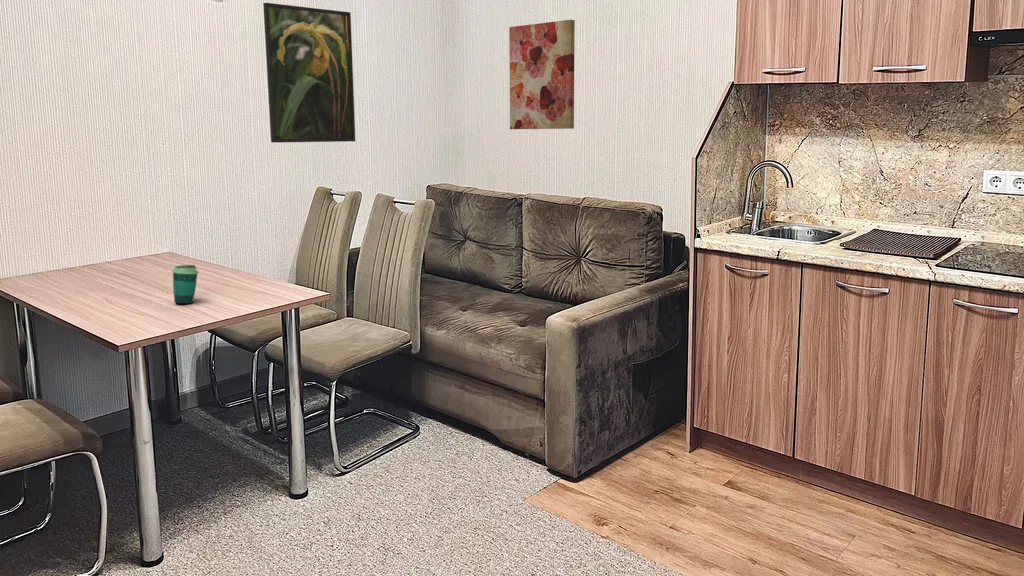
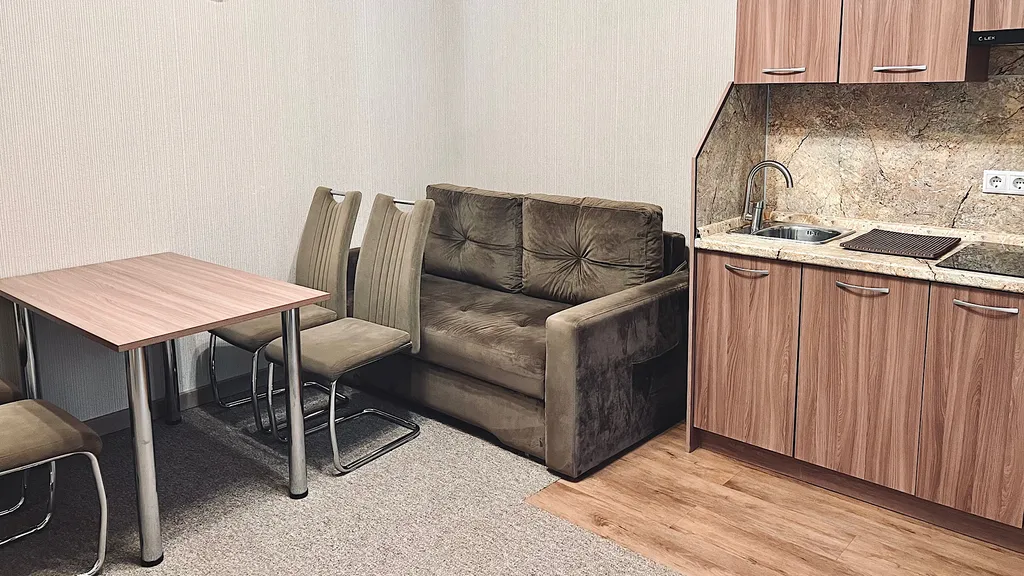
- wall art (541, 76)
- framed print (311, 75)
- cup (186, 284)
